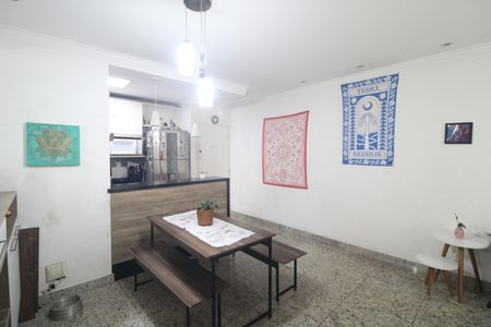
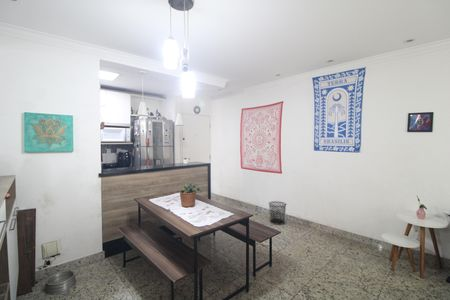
+ waste bin (277, 212)
